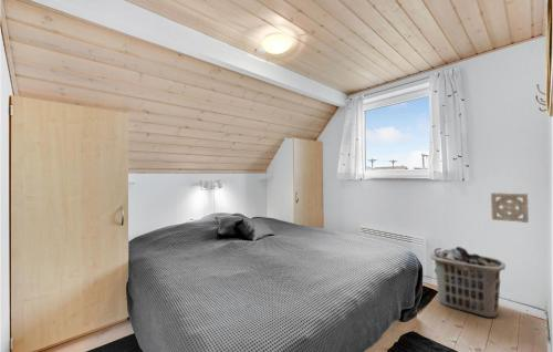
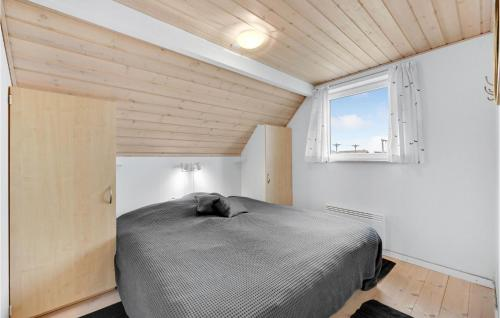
- clothes hamper (466, 277)
- wall ornament (508, 207)
